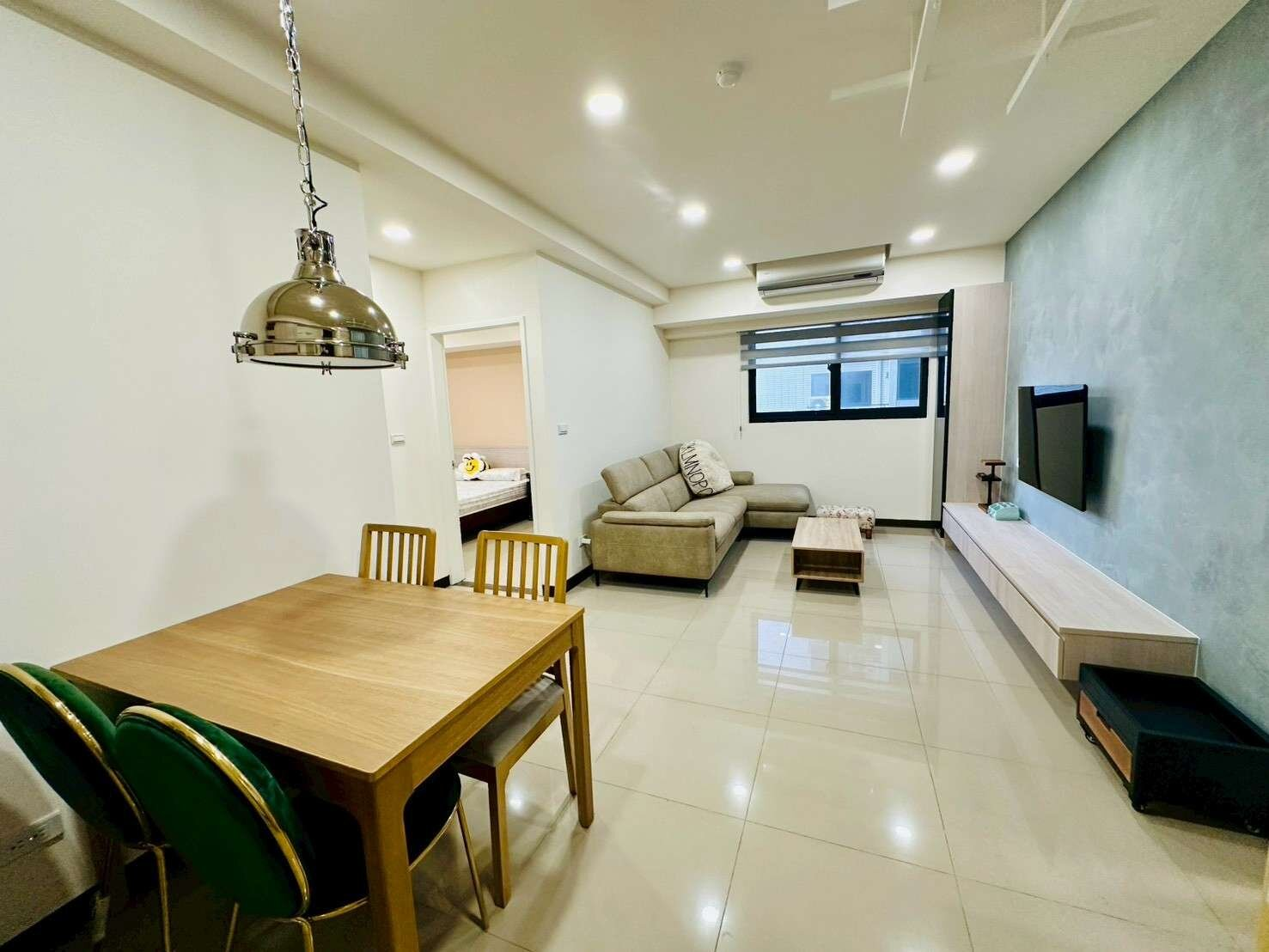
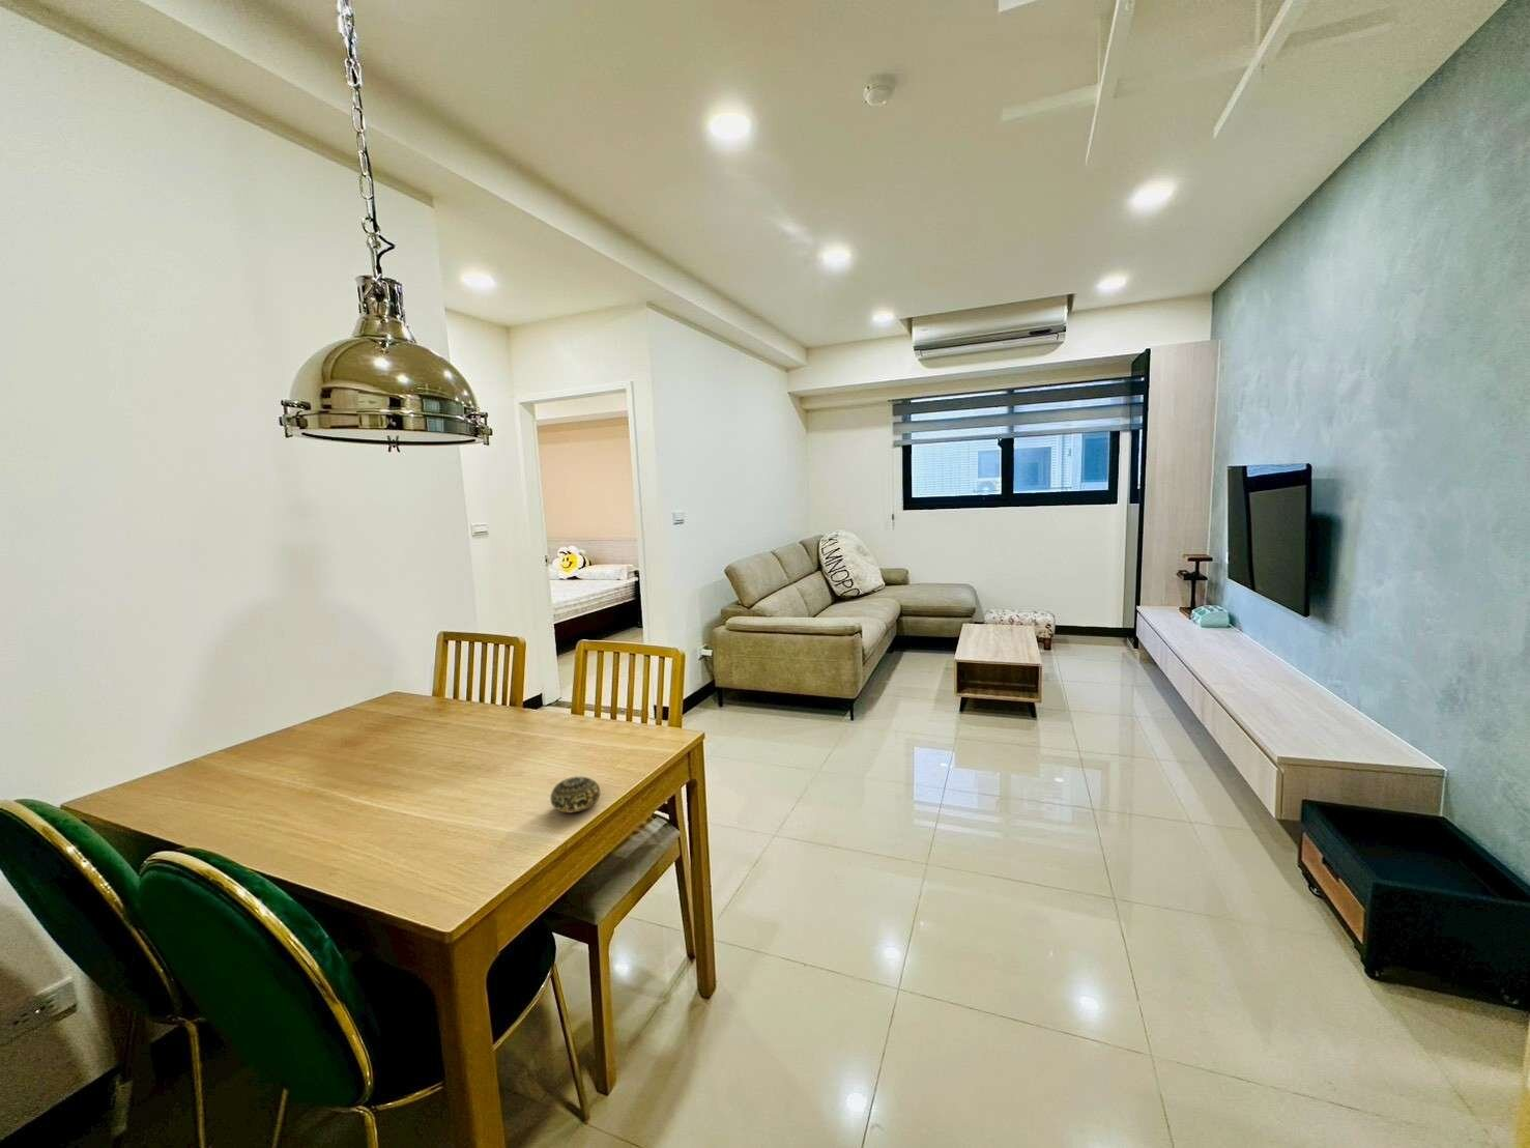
+ decorative ball (575, 793)
